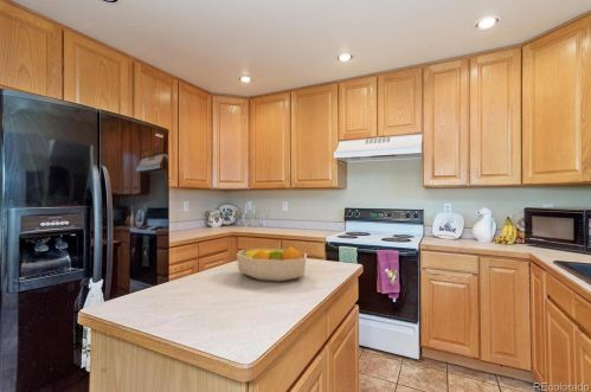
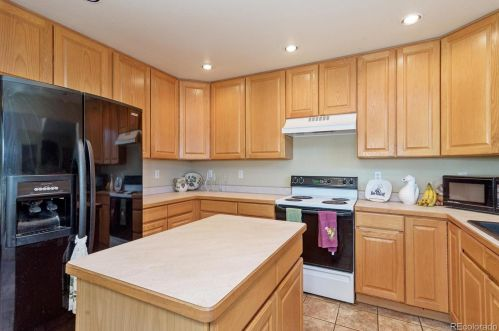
- fruit bowl (271, 259)
